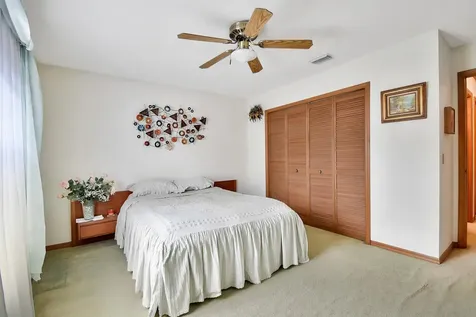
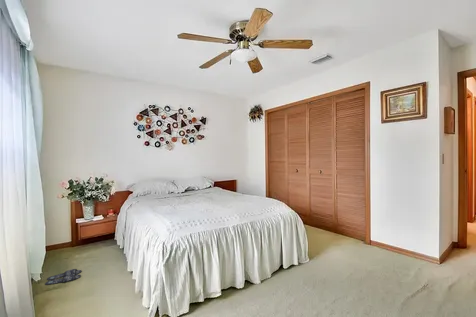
+ slippers (64, 275)
